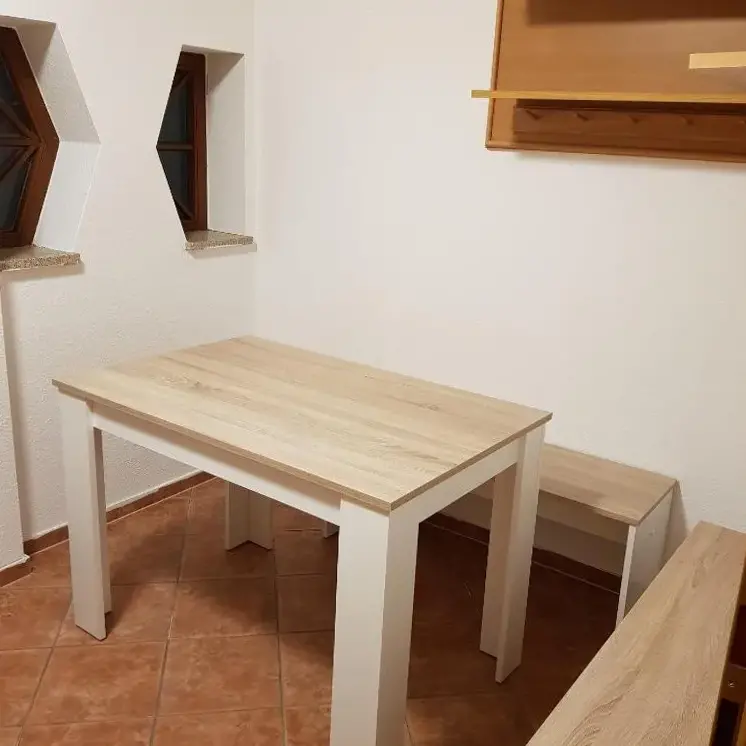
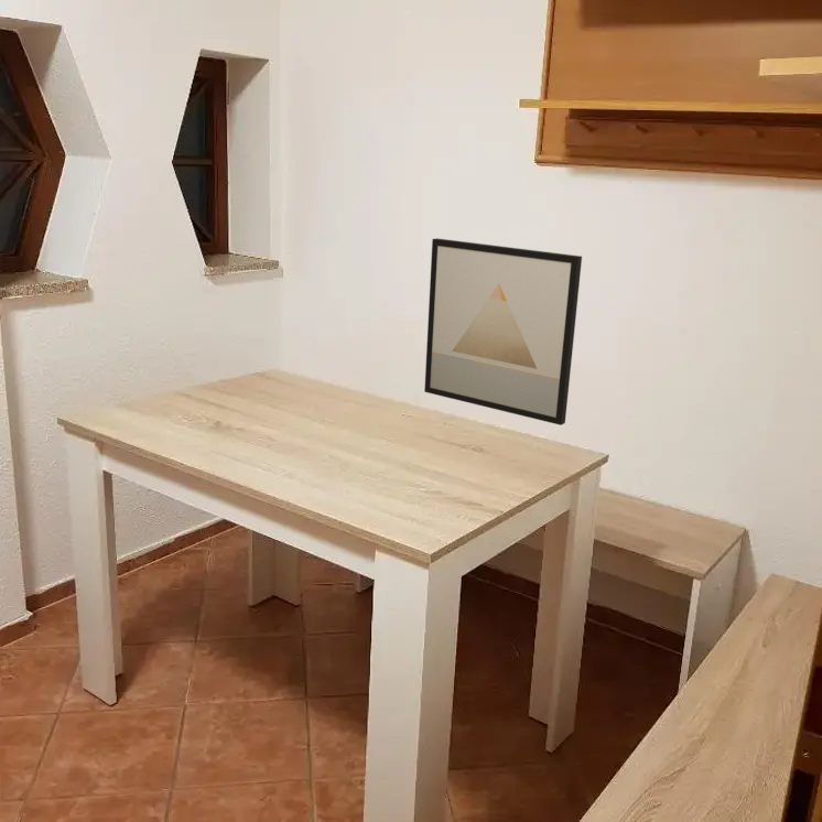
+ wall art (497, 328)
